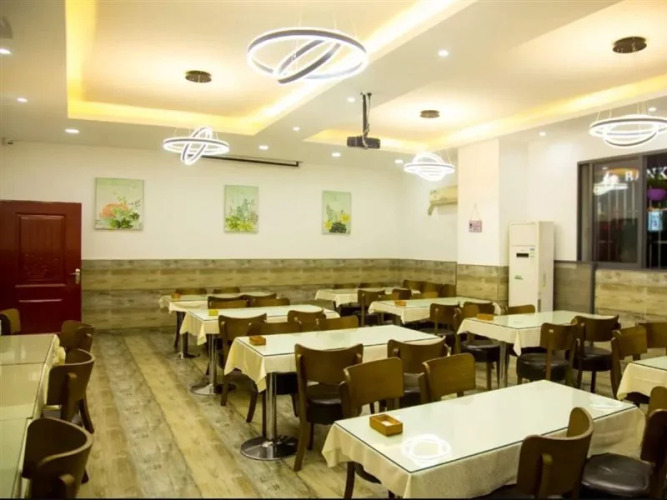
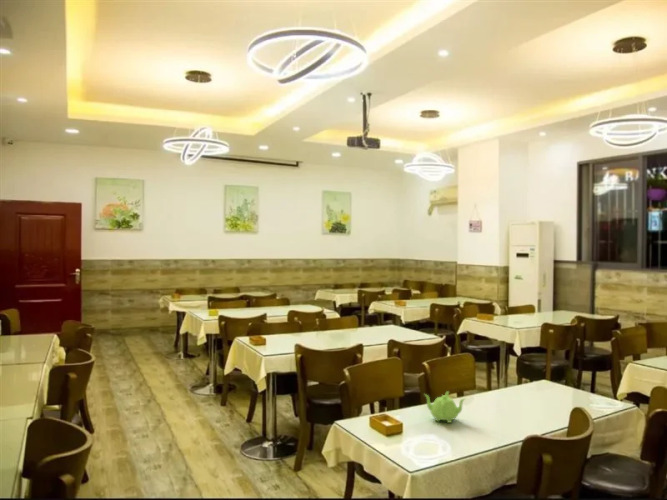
+ teapot (444, 407)
